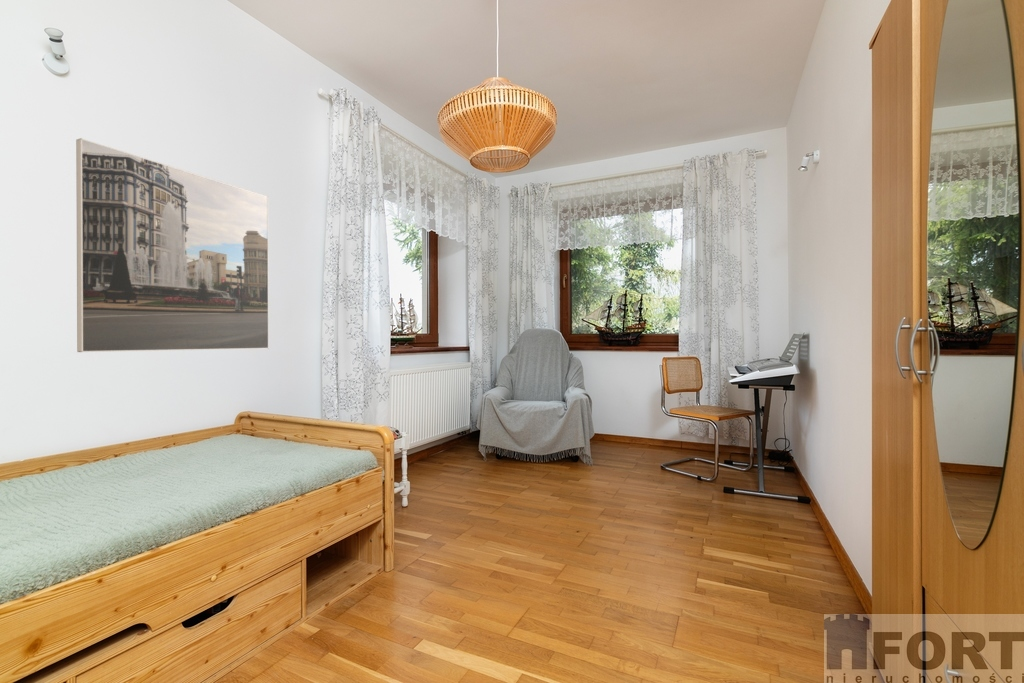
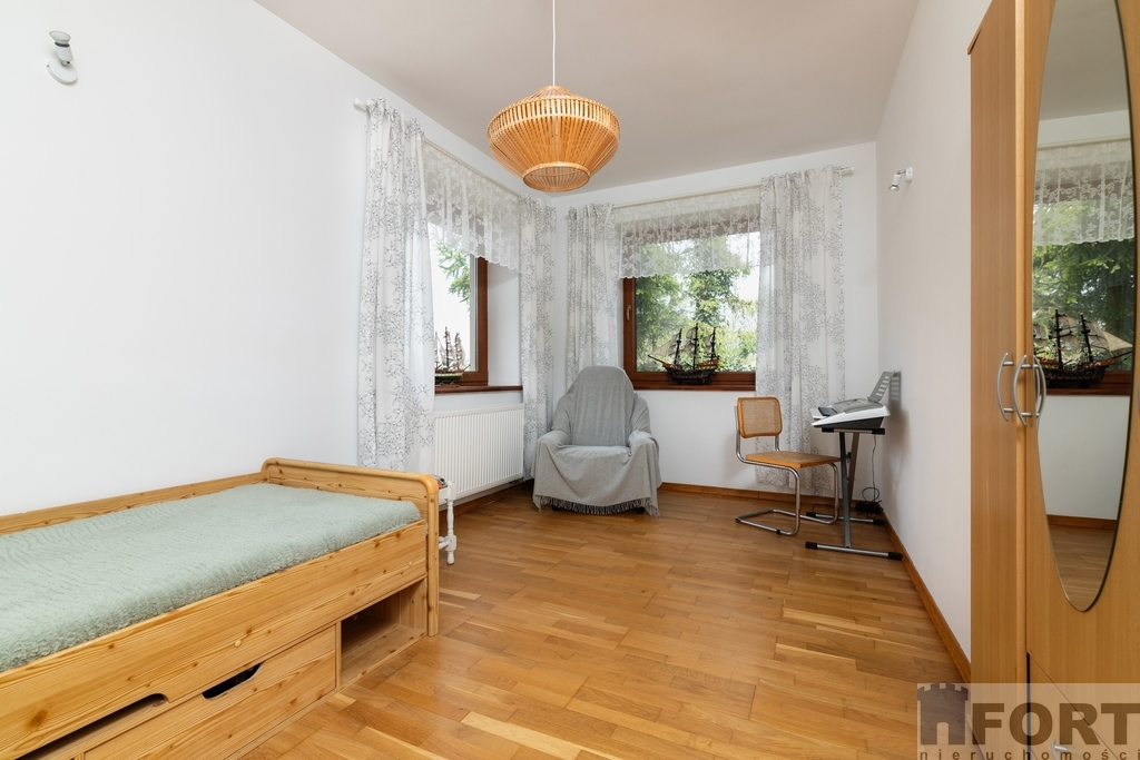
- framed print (188, 261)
